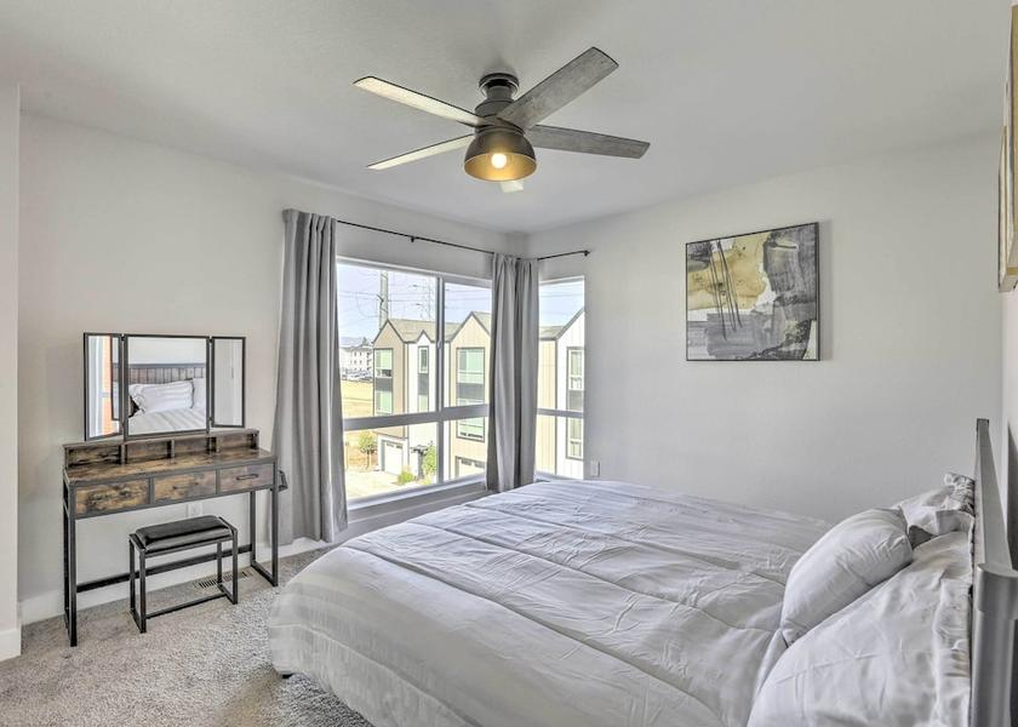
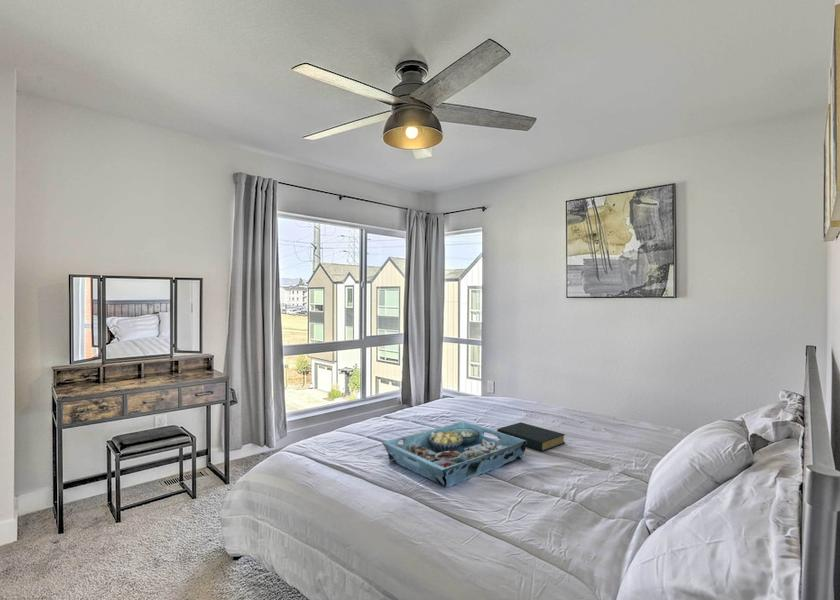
+ hardback book (530, 435)
+ serving tray (454, 448)
